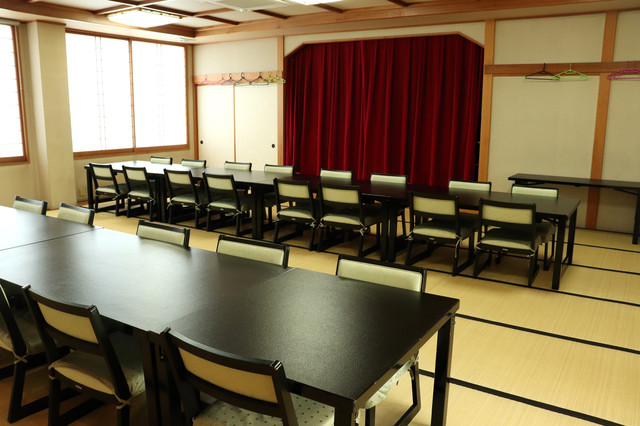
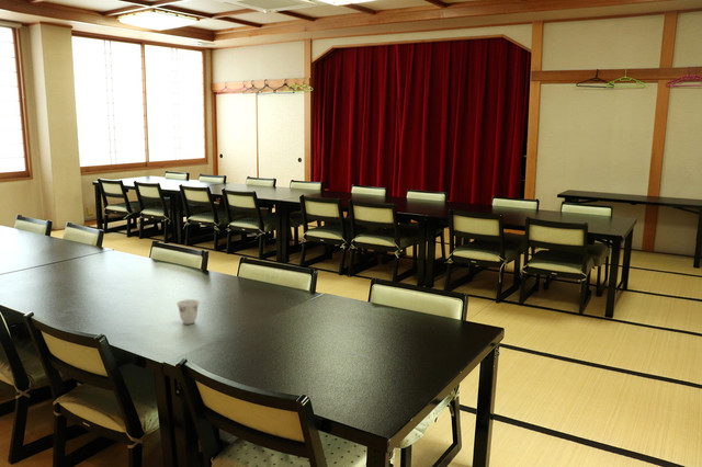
+ teacup (189, 312)
